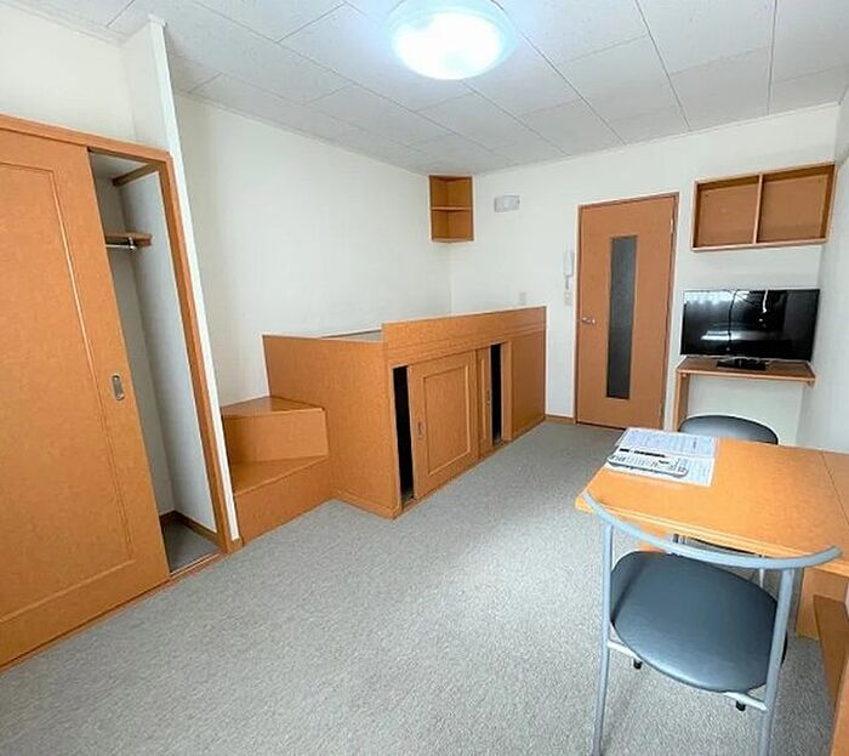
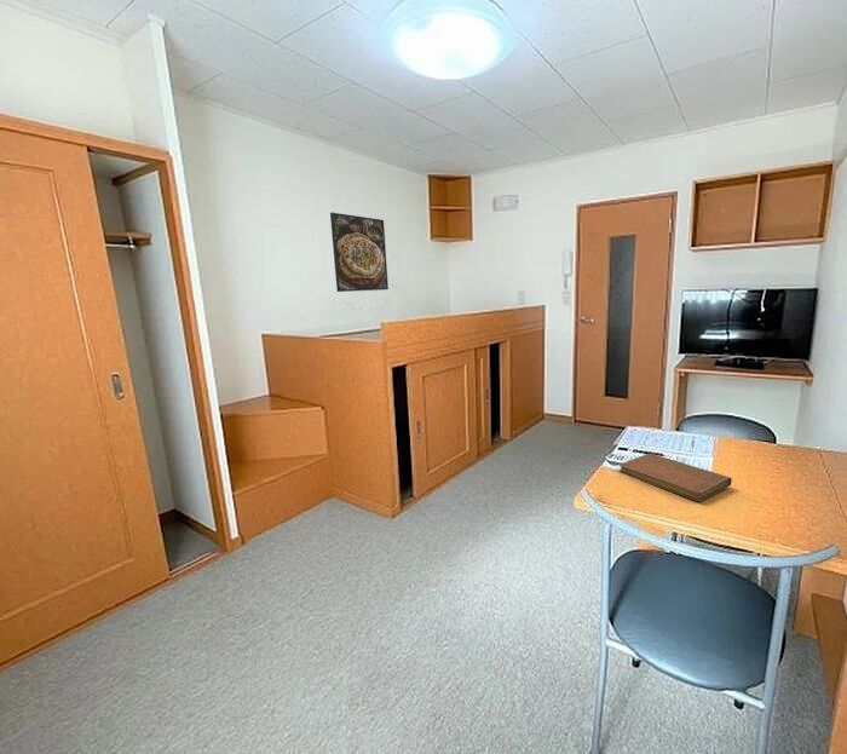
+ notebook (672, 473)
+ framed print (361, 254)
